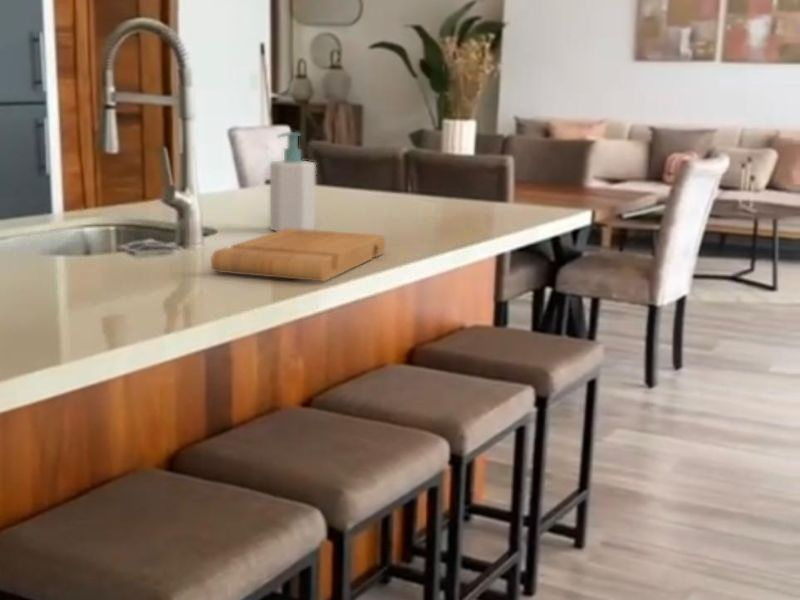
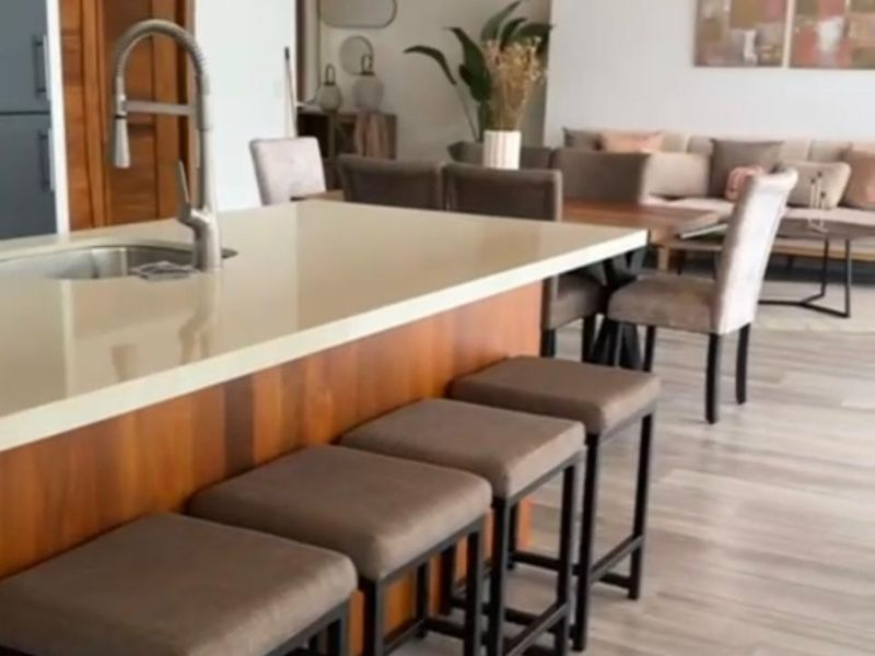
- cutting board (303, 252)
- soap bottle (292, 181)
